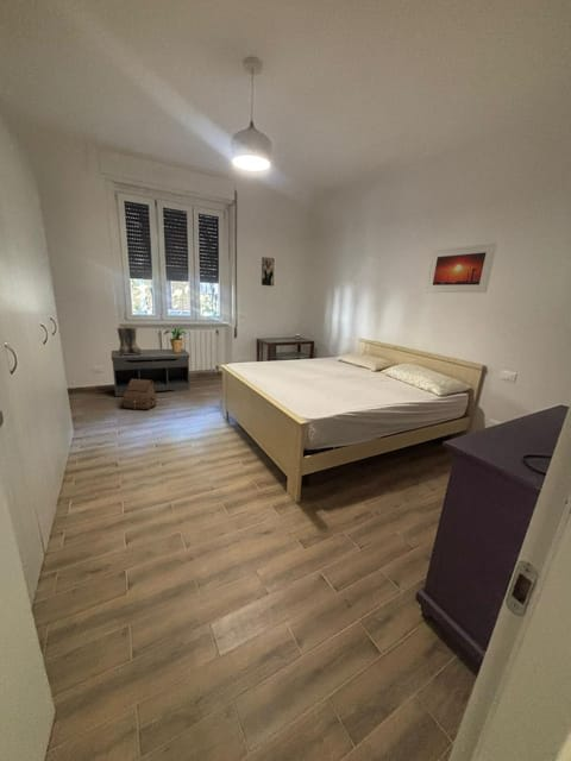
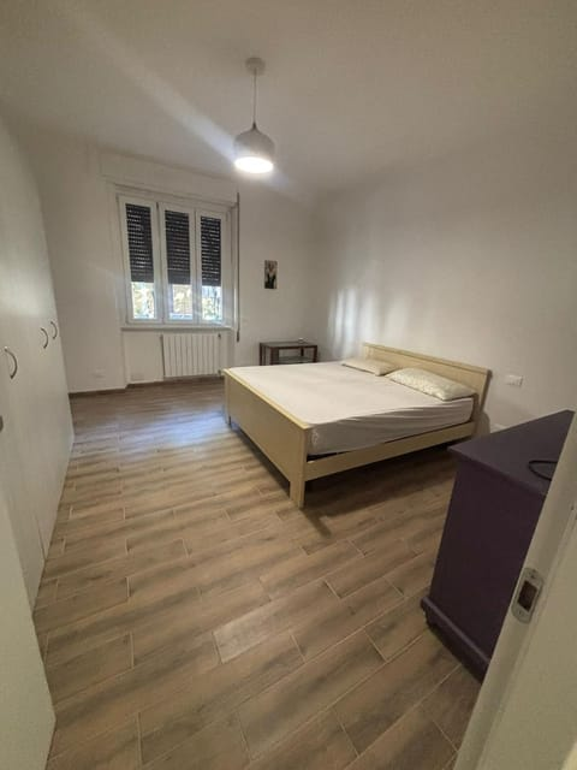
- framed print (457, 270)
- boots (127, 339)
- bench (151, 370)
- potted plant (176, 339)
- satchel (140, 392)
